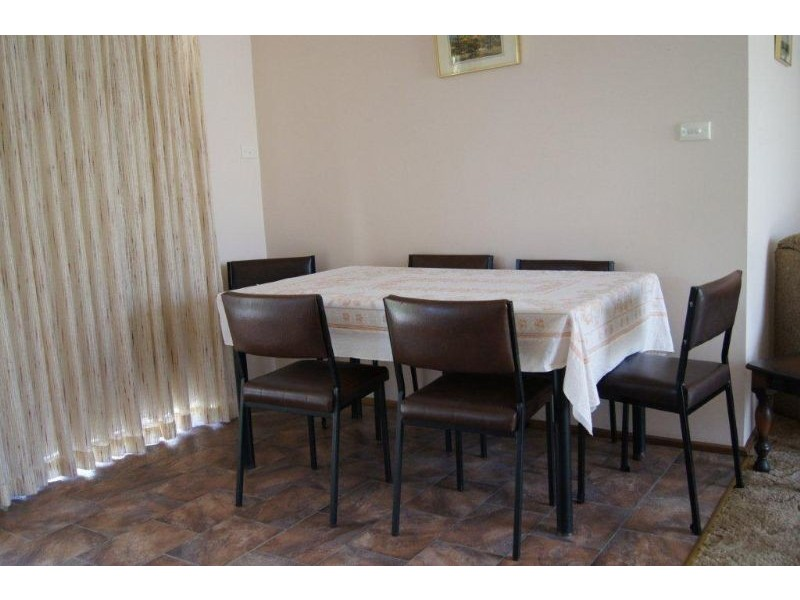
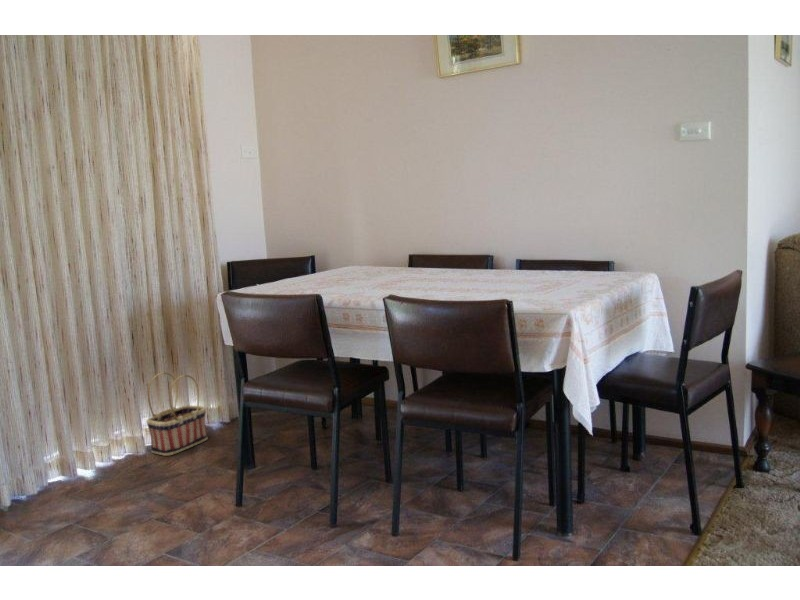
+ basket (176, 410)
